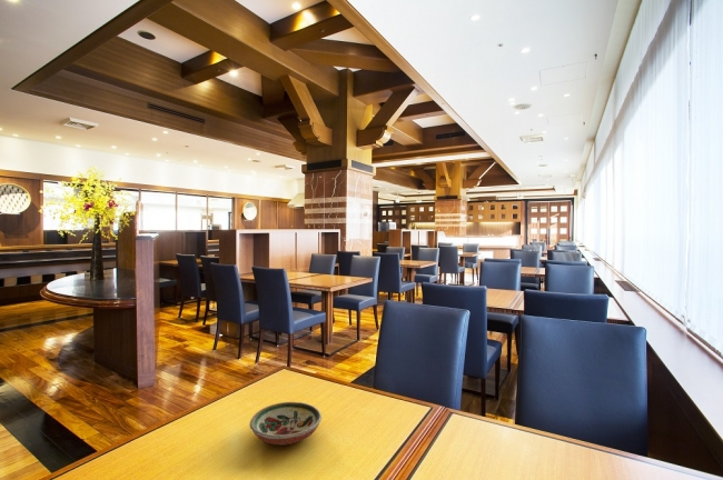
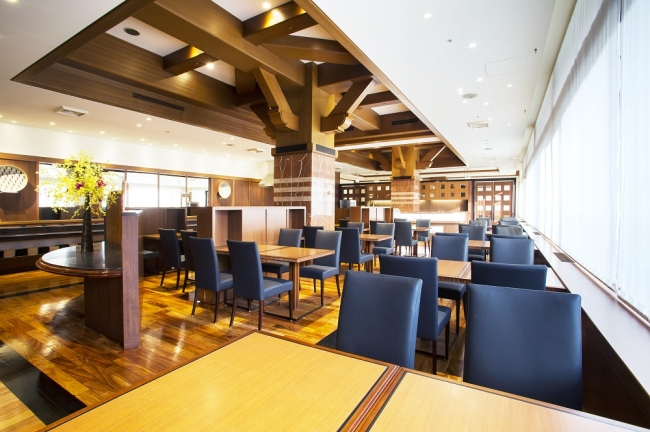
- decorative bowl (286, 426)
